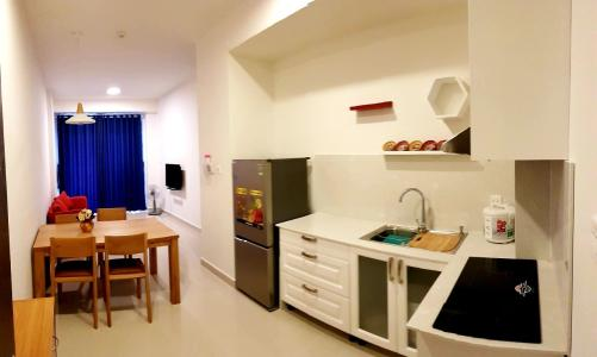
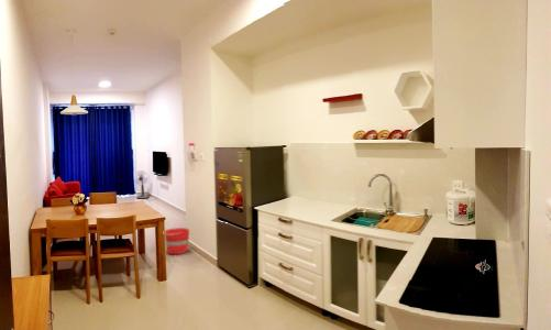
+ bucket (176, 240)
